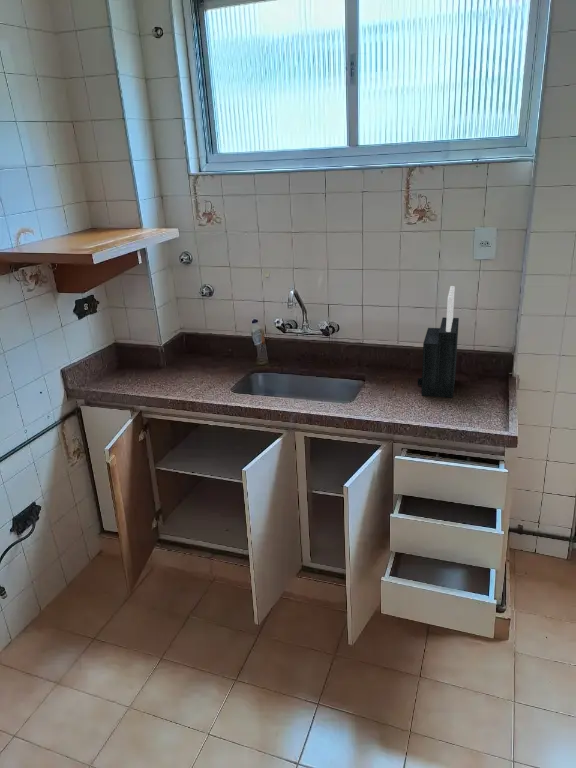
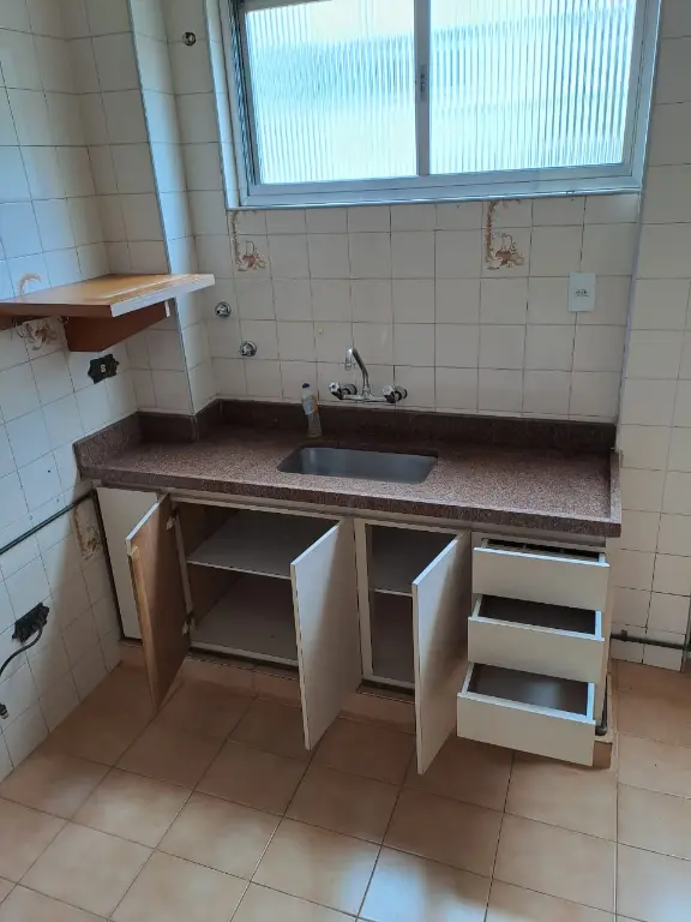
- knife block (437, 340)
